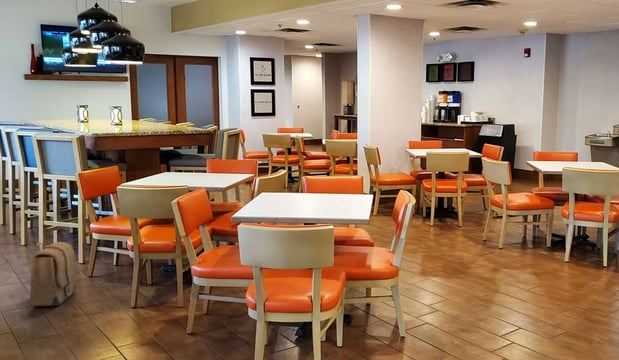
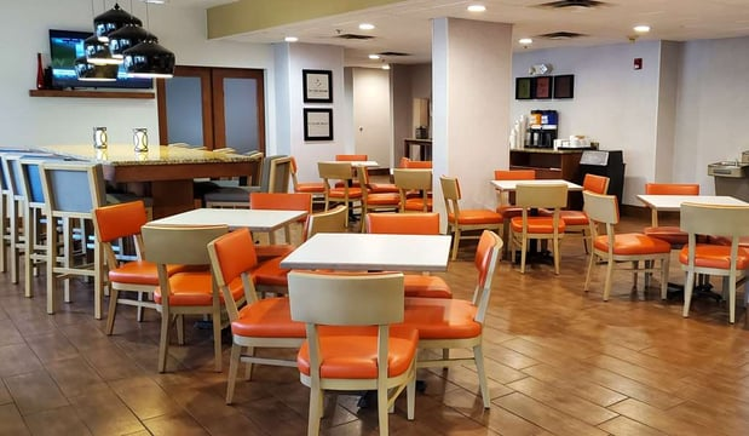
- backpack (54, 271)
